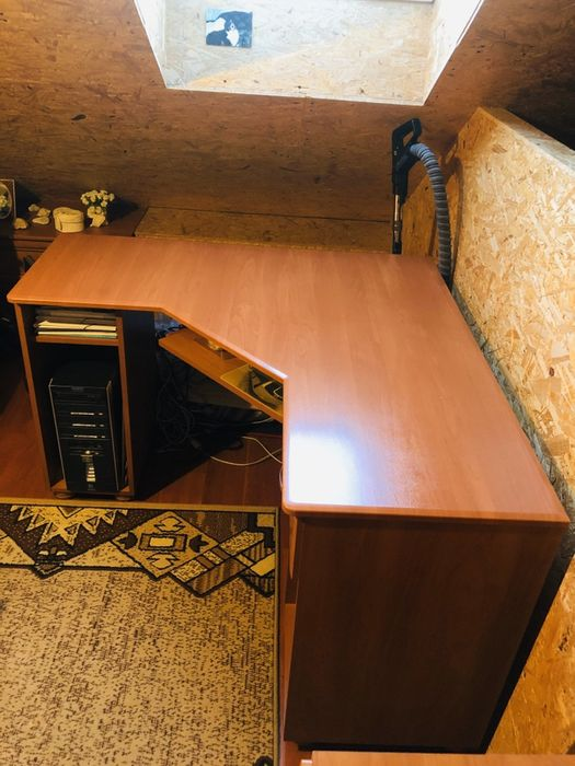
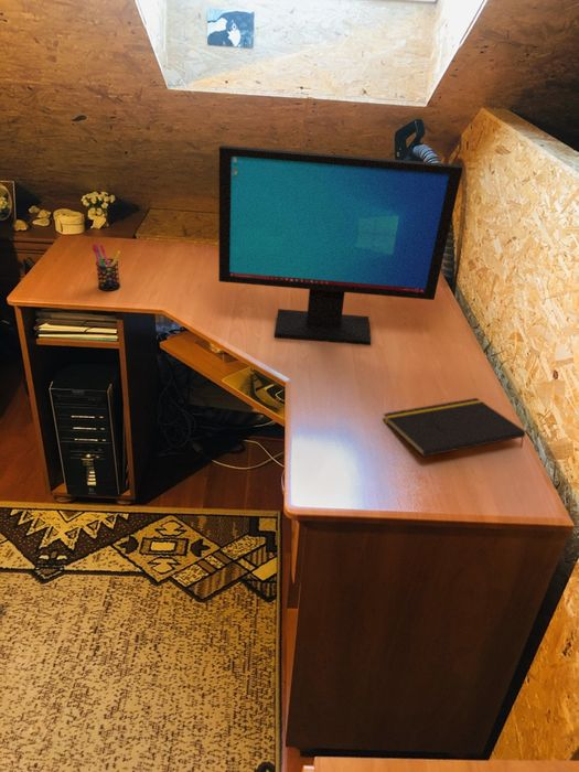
+ notepad (451, 425)
+ pen holder (105, 267)
+ computer monitor (330, 248)
